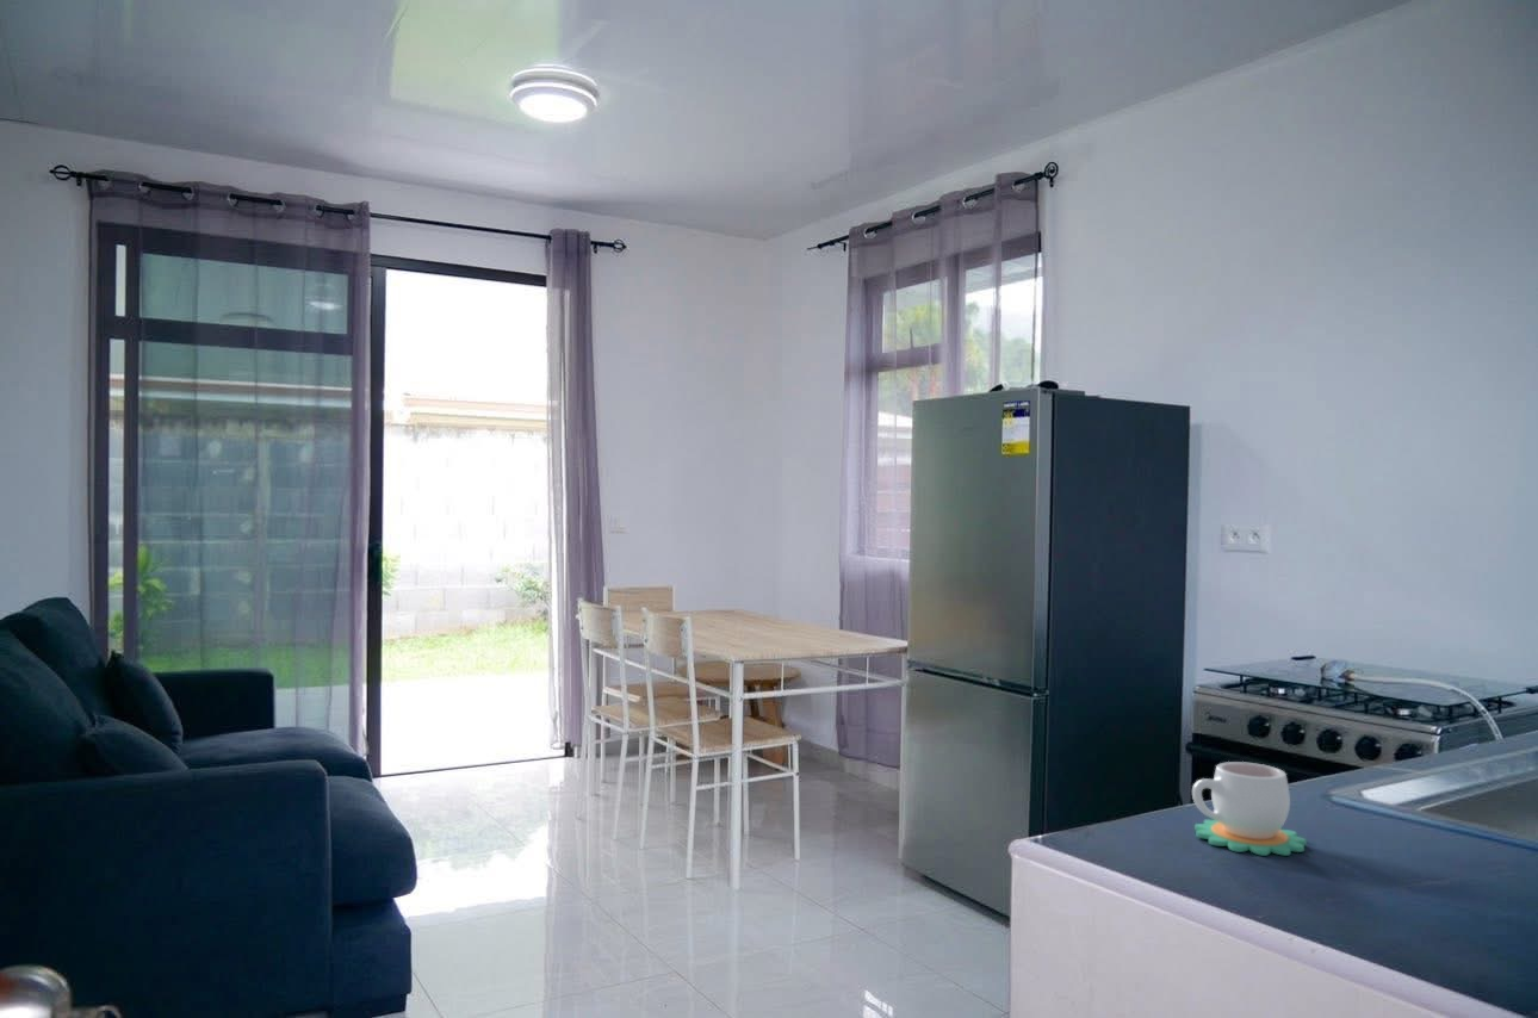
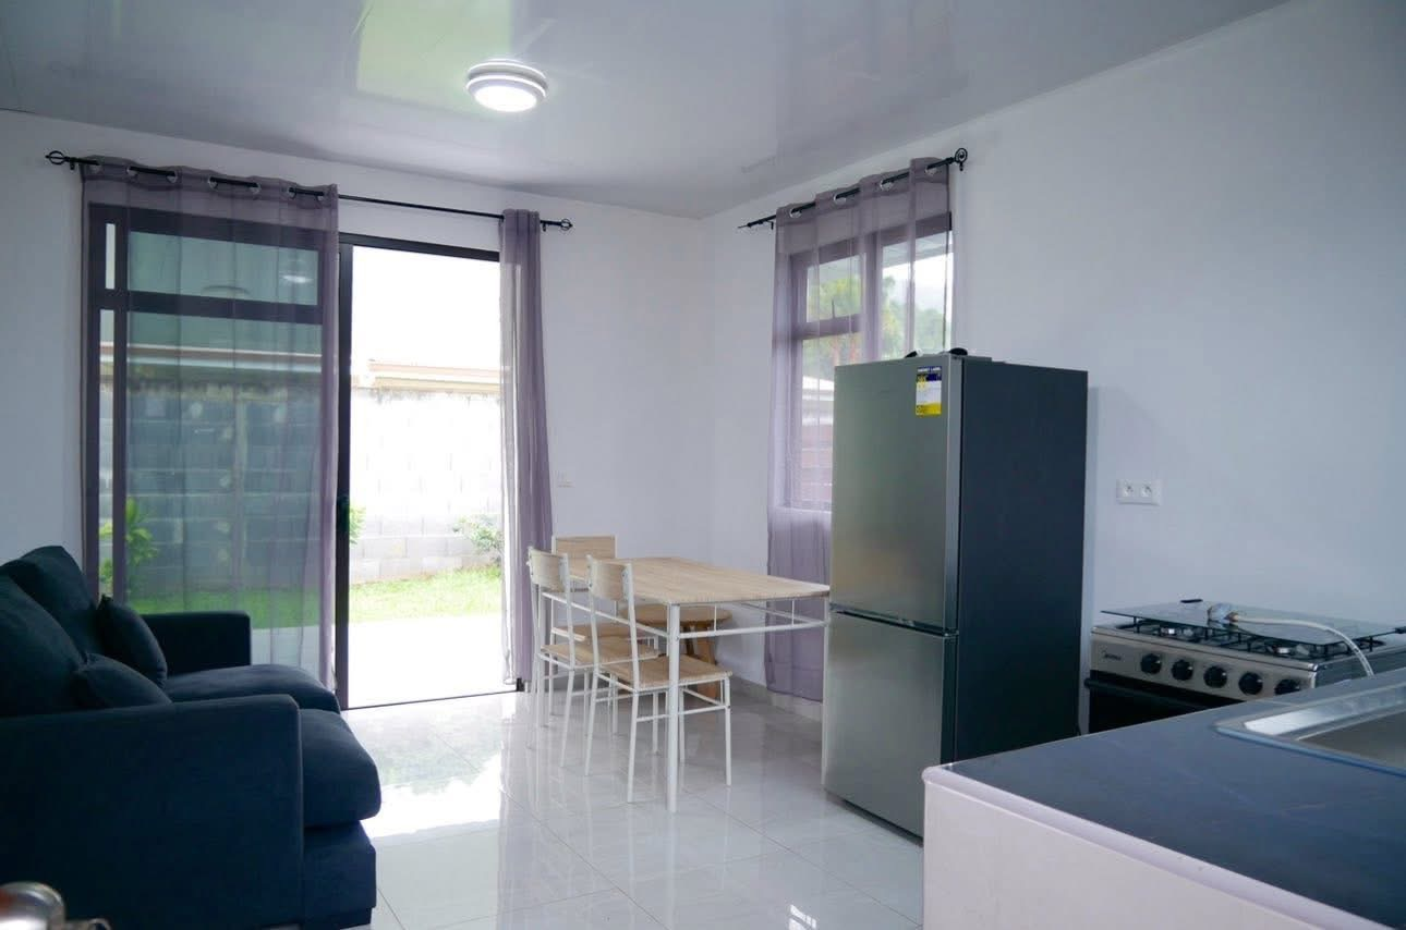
- mug (1246, 803)
